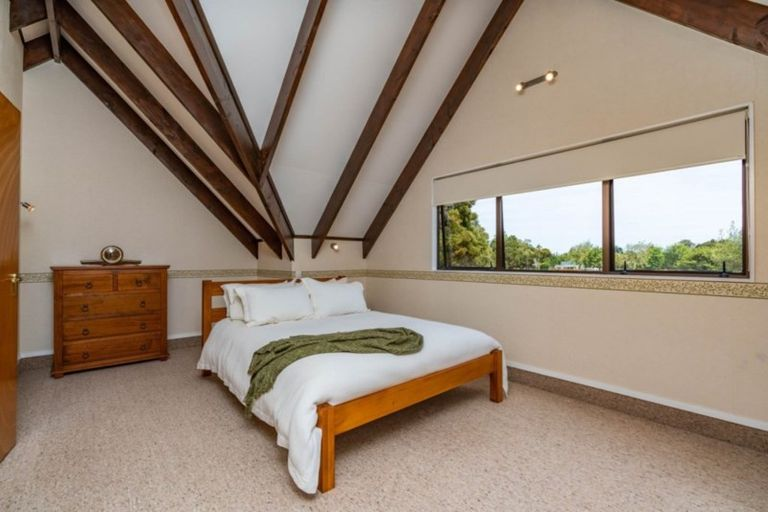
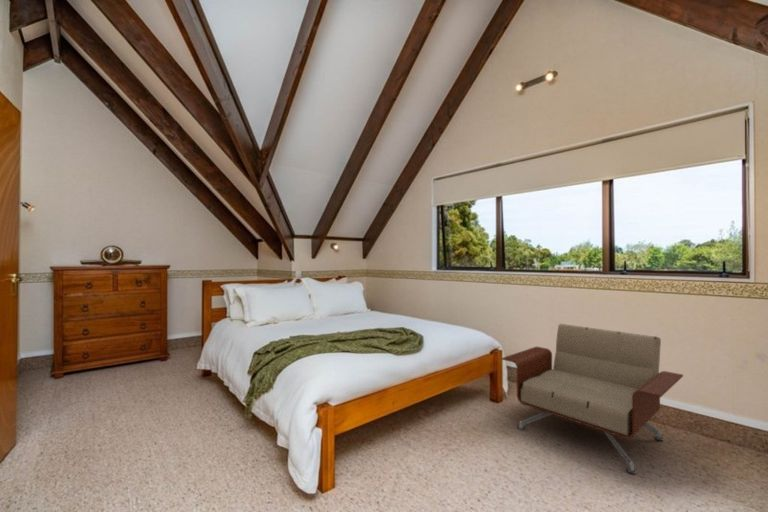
+ armchair (591, 382)
